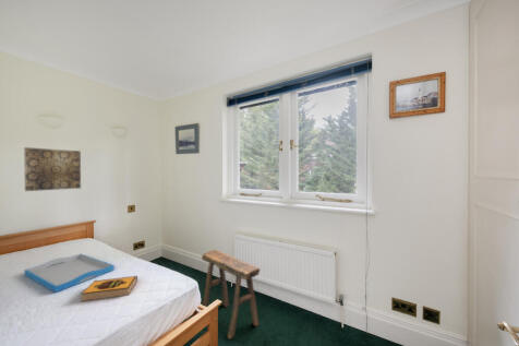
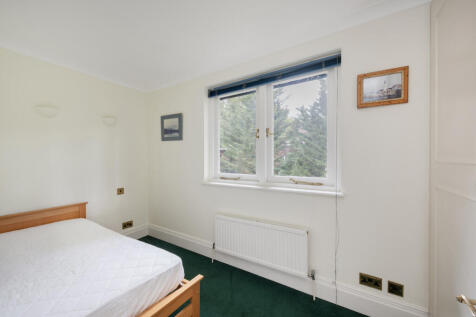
- tray (70, 269)
- wall art (55, 169)
- stool (227, 291)
- hardback book (111, 287)
